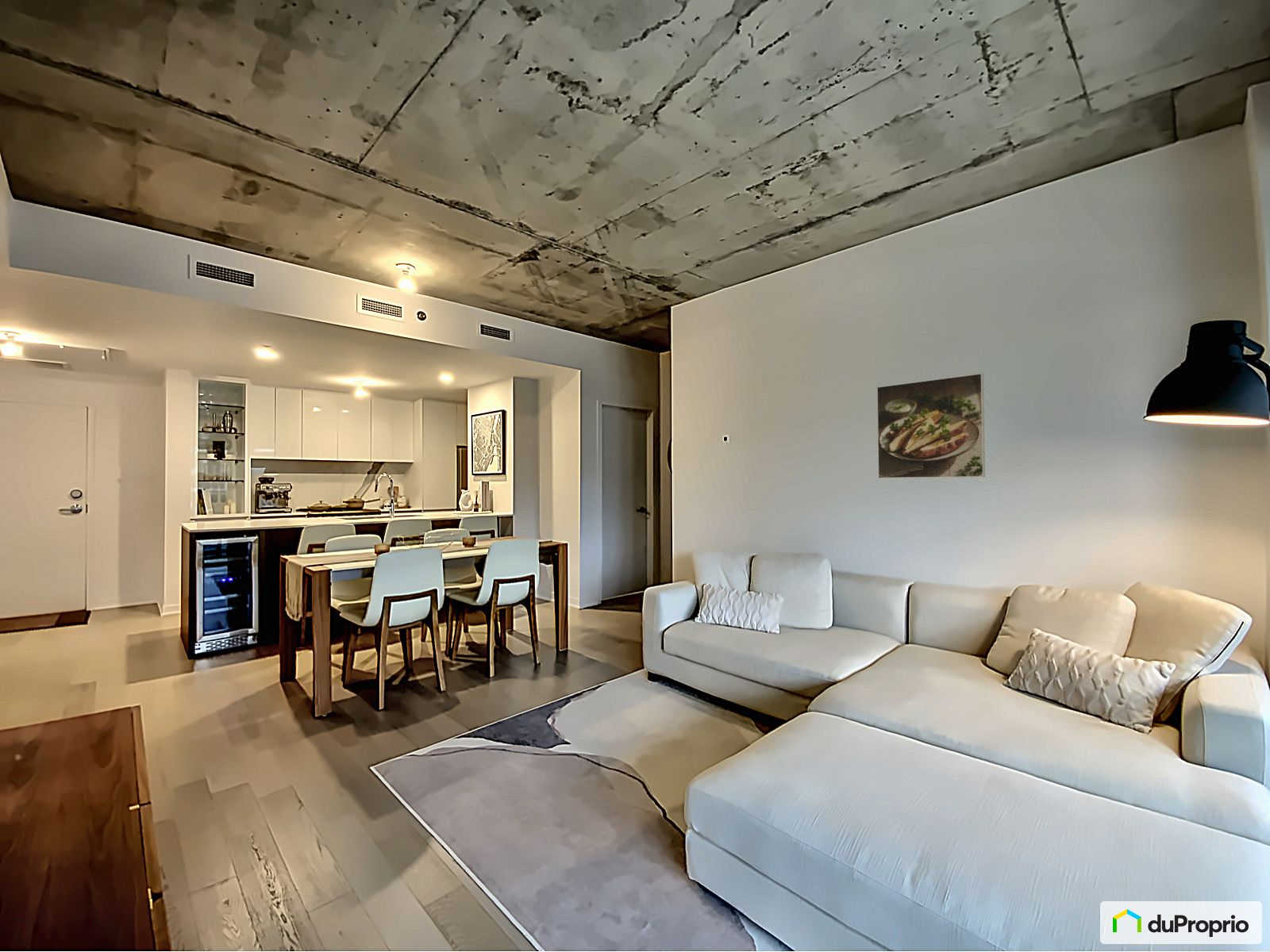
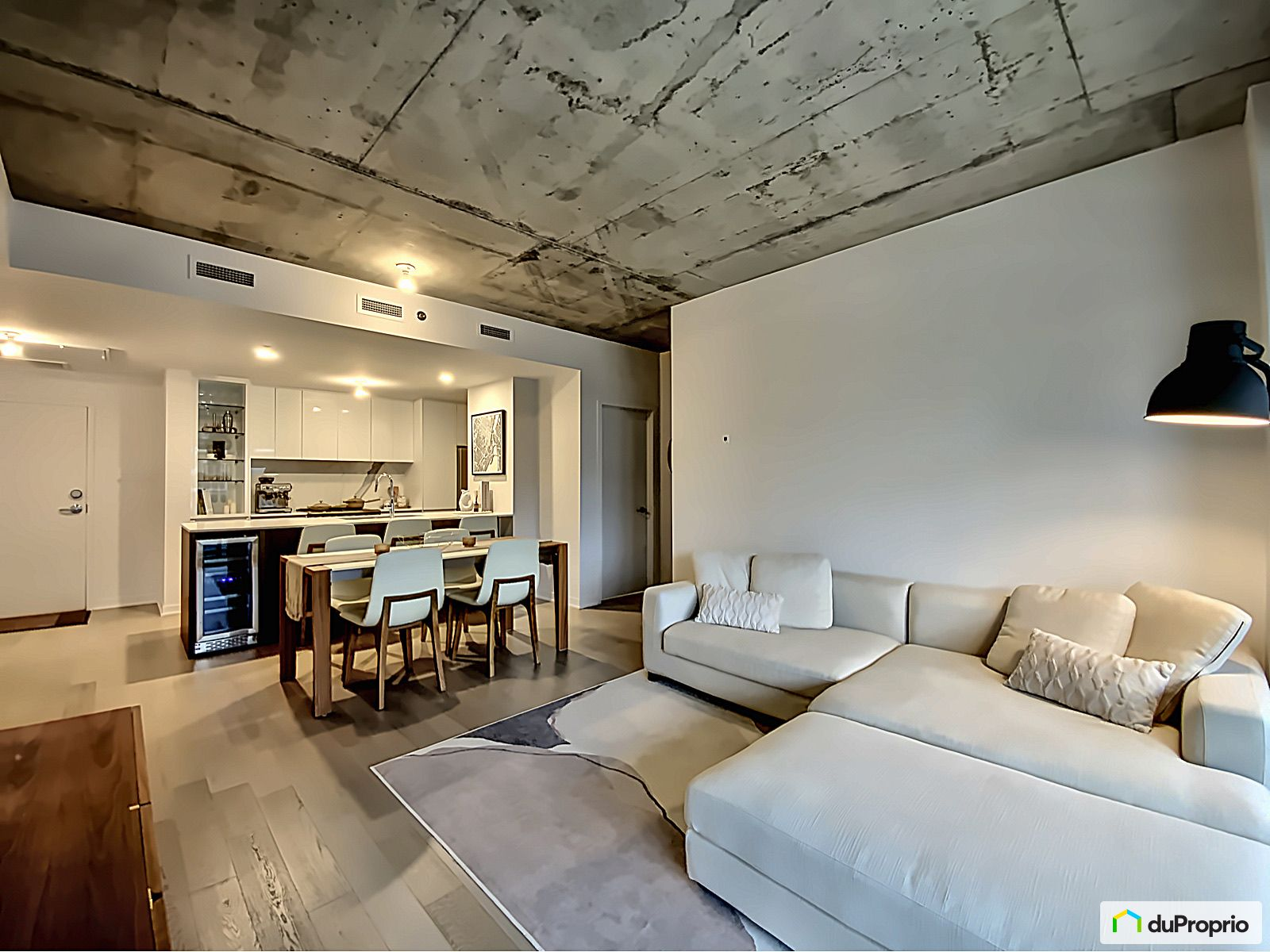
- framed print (927, 428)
